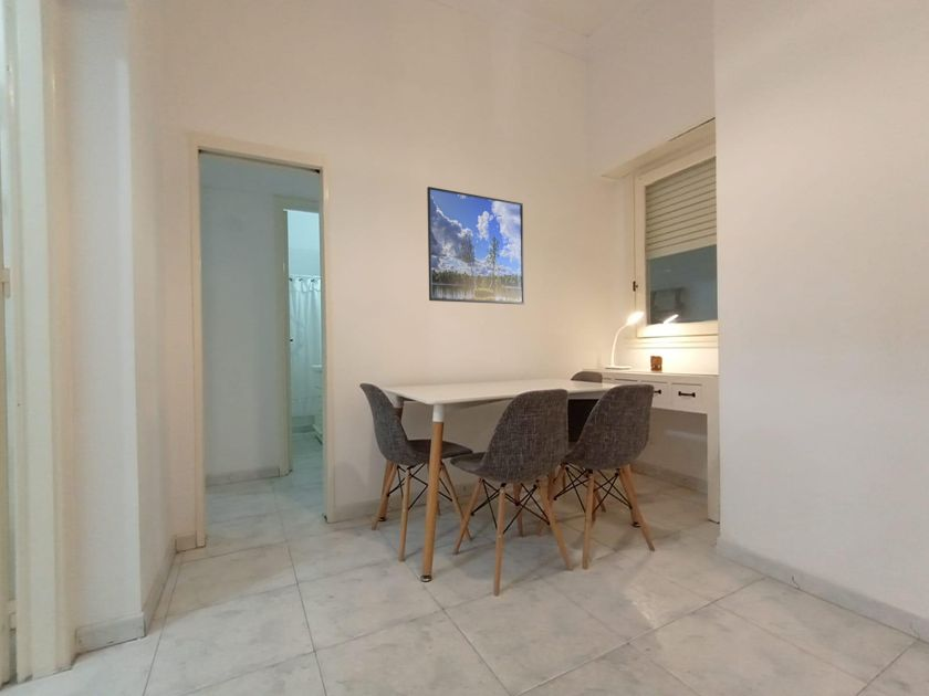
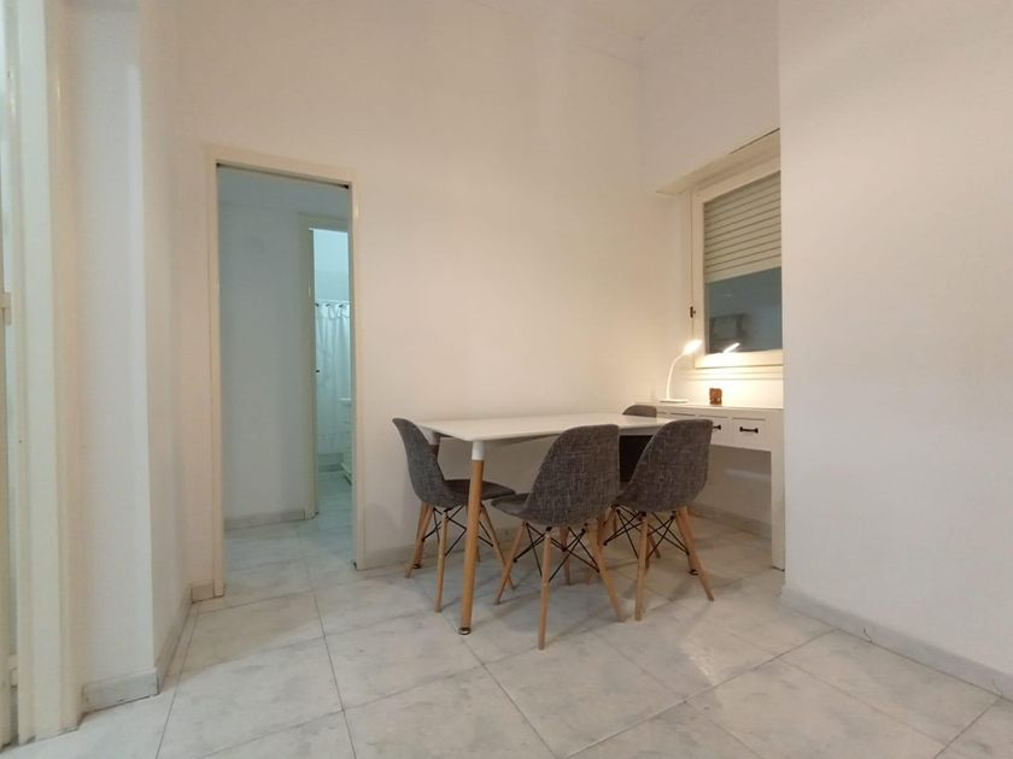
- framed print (478, 249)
